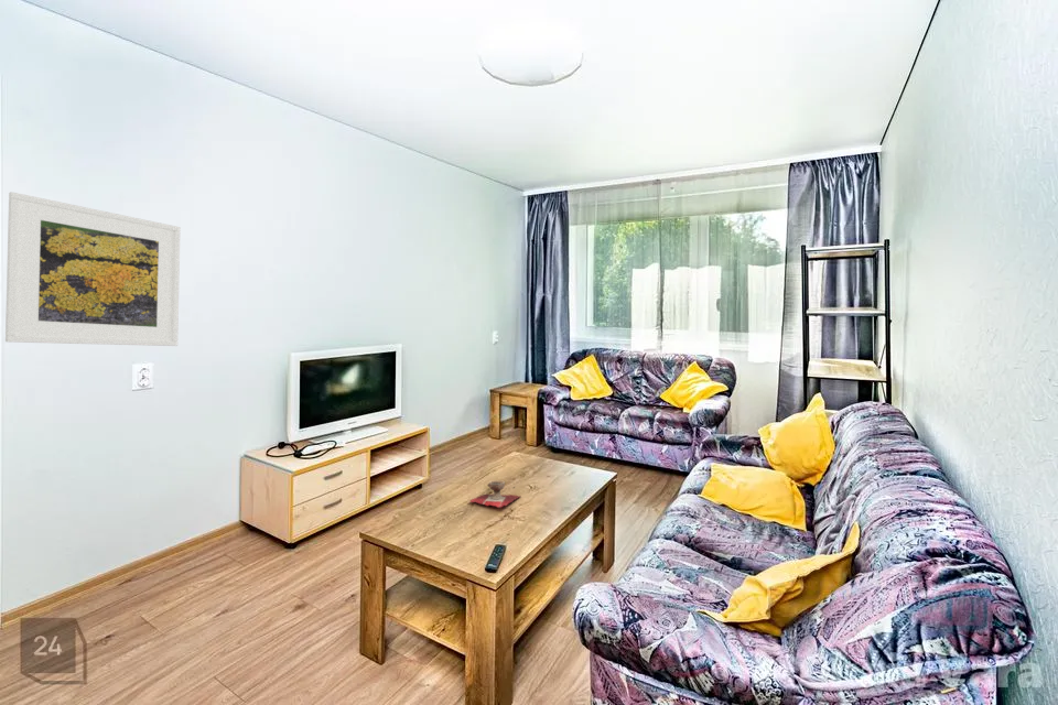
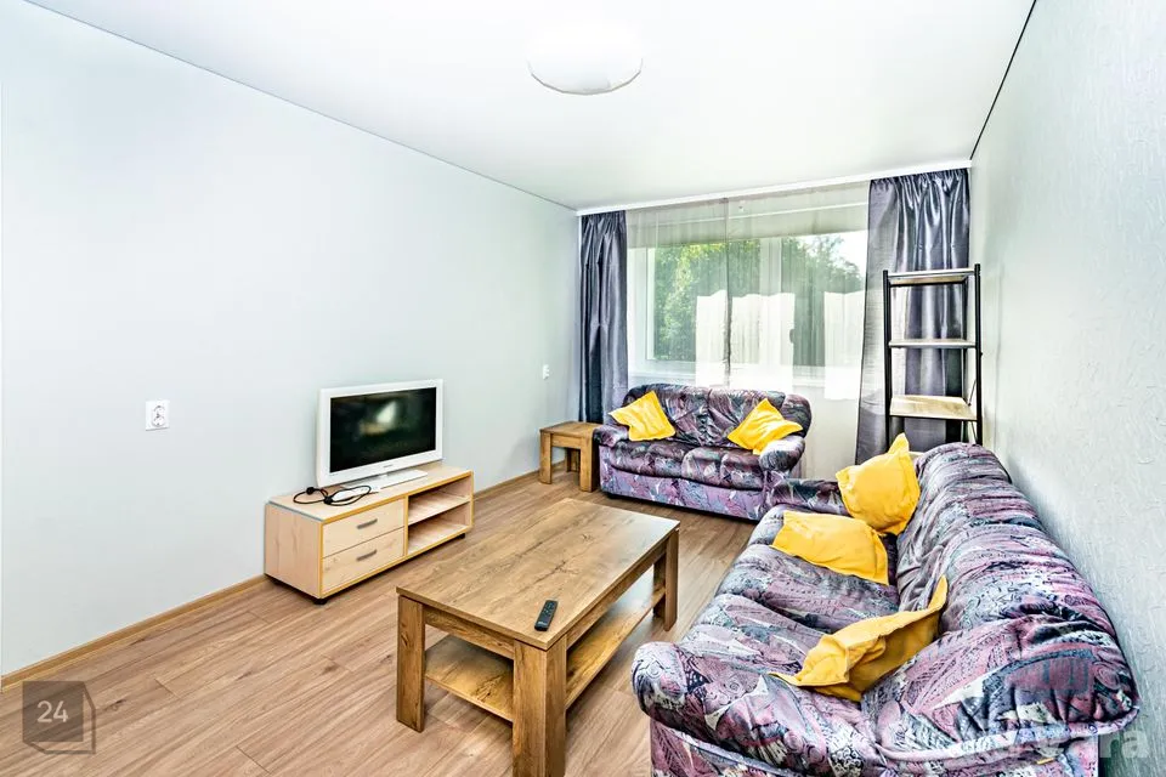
- decorative bowl (495, 490)
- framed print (102, 278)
